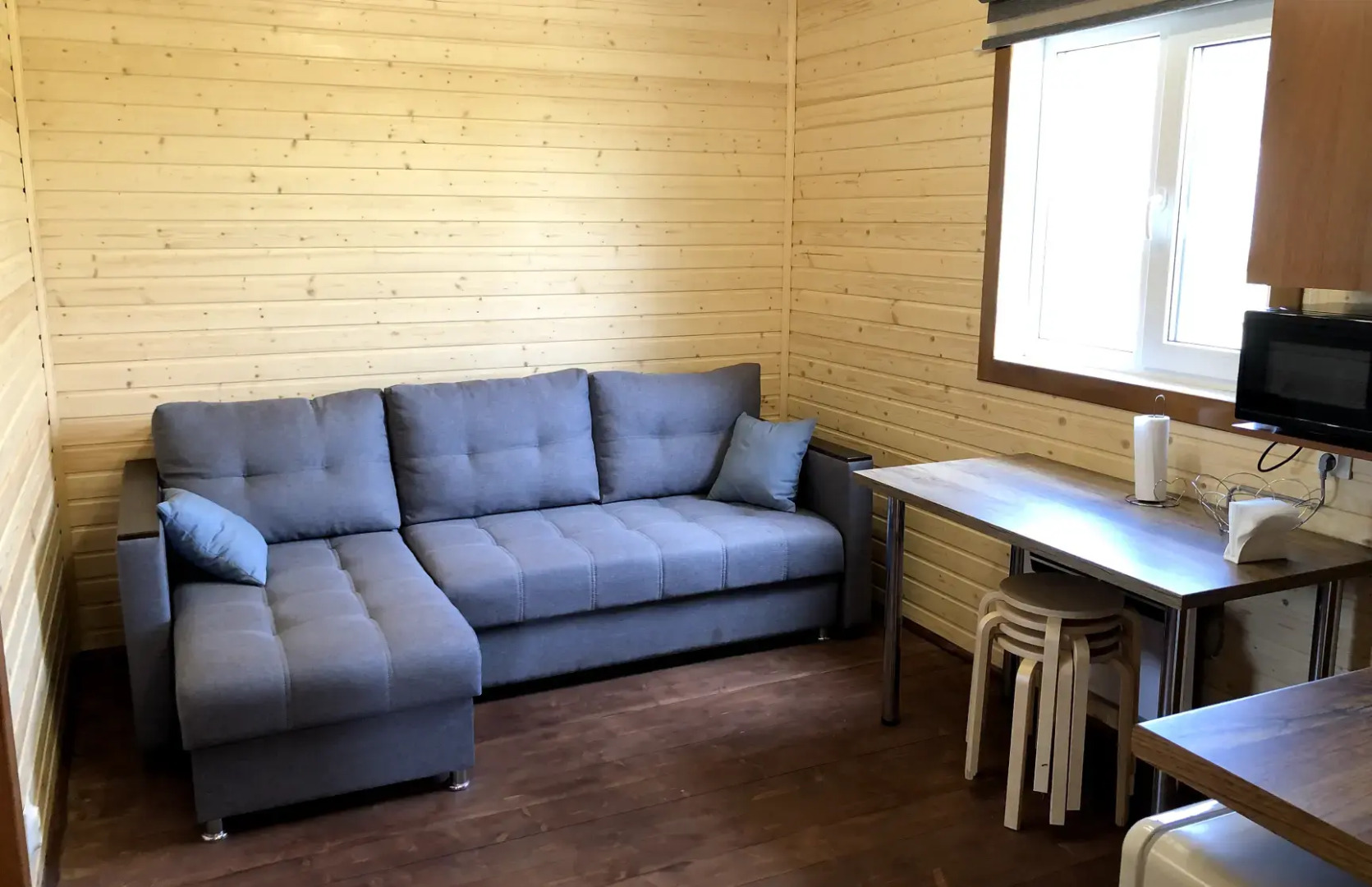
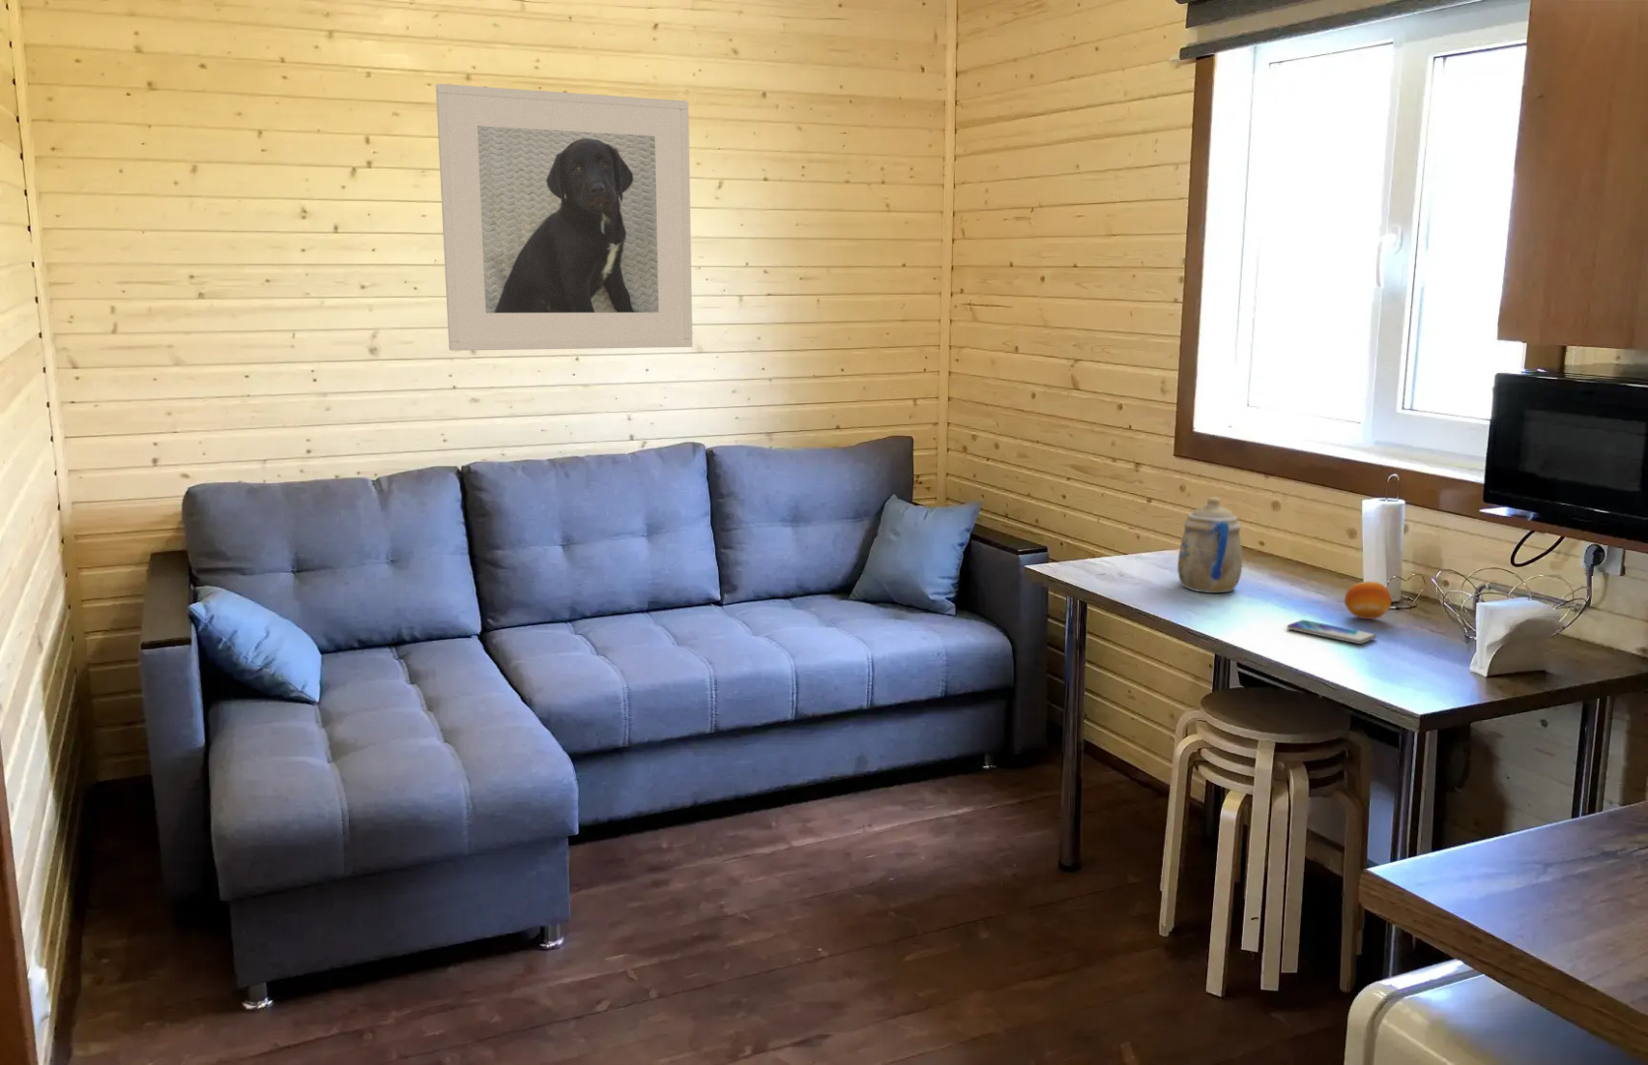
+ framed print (571, 223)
+ smartphone (1331, 632)
+ teapot (1211, 543)
+ fruit (1368, 599)
